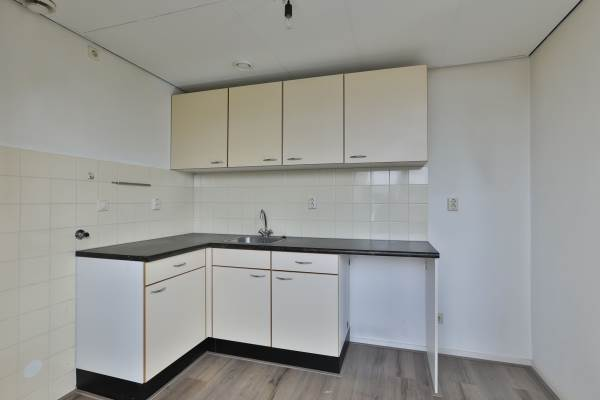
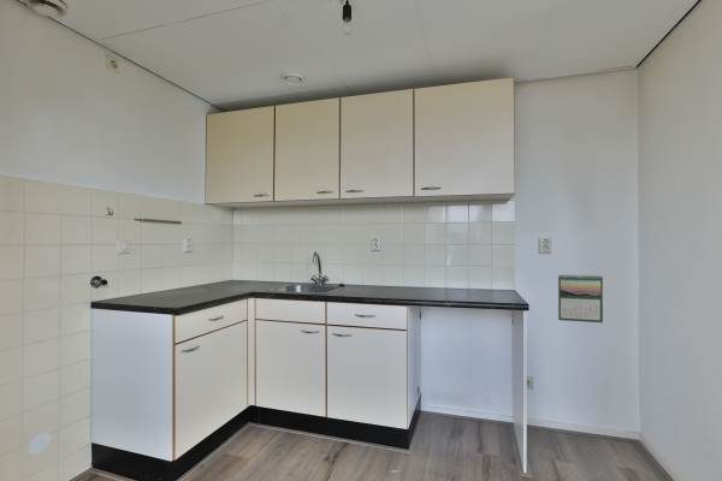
+ calendar (580, 297)
